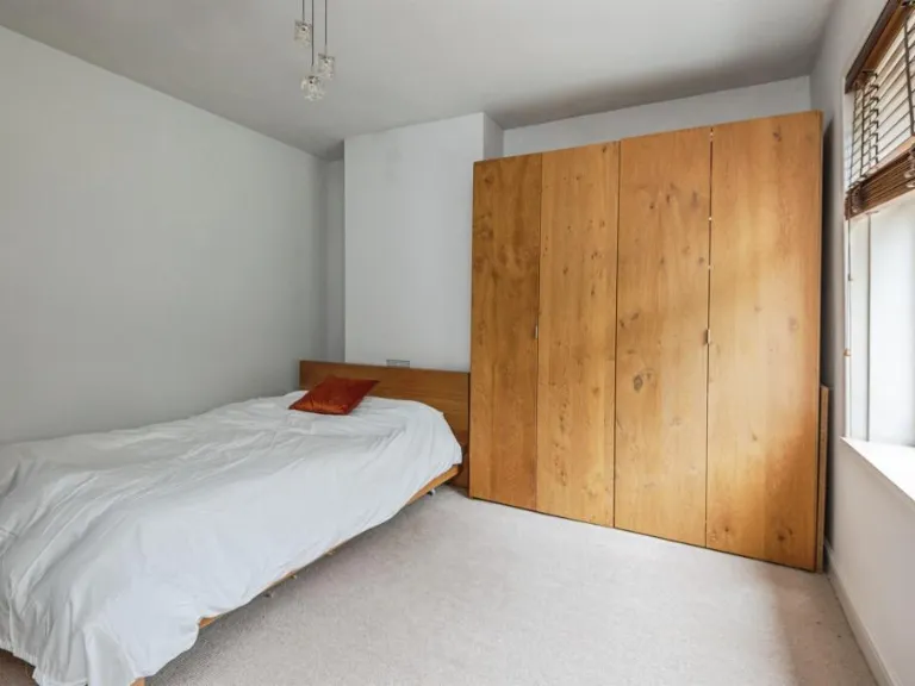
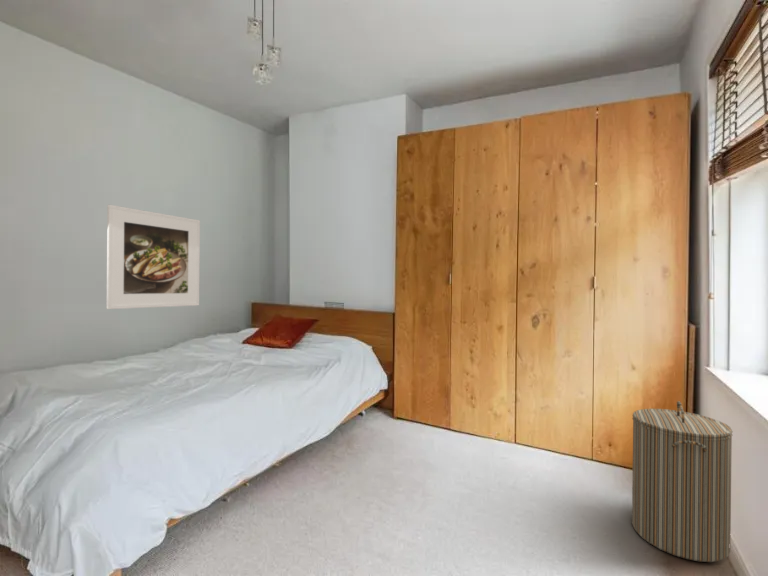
+ laundry hamper (679, 469)
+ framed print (157, 260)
